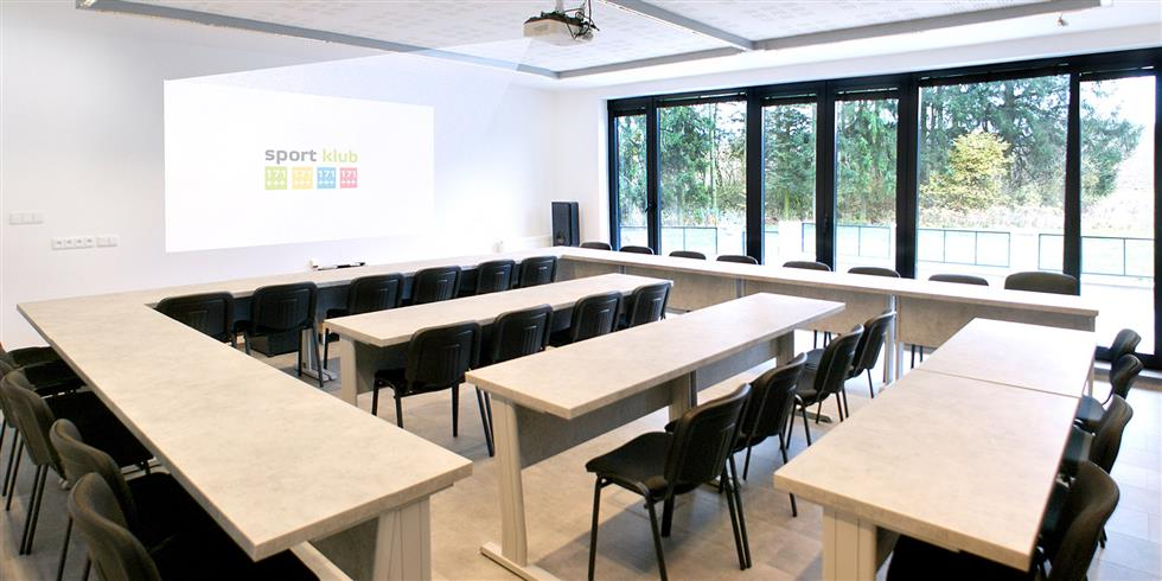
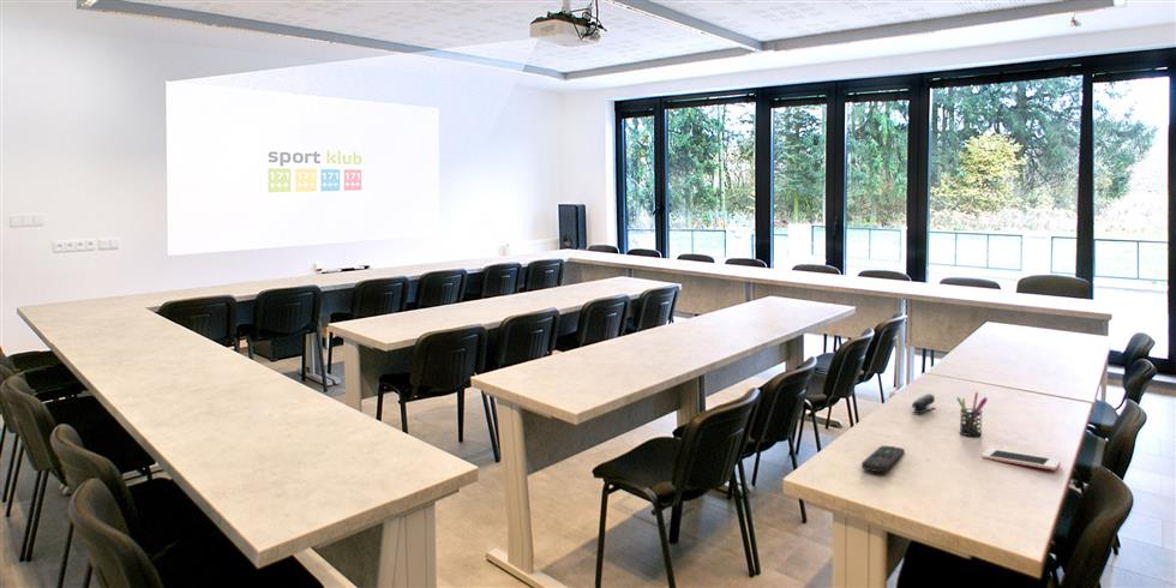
+ remote control (883, 457)
+ stapler (923, 402)
+ cell phone (1020, 458)
+ pen holder (968, 413)
